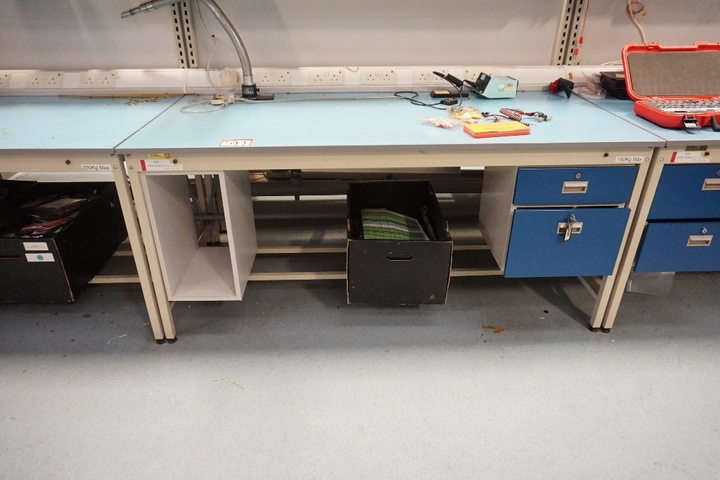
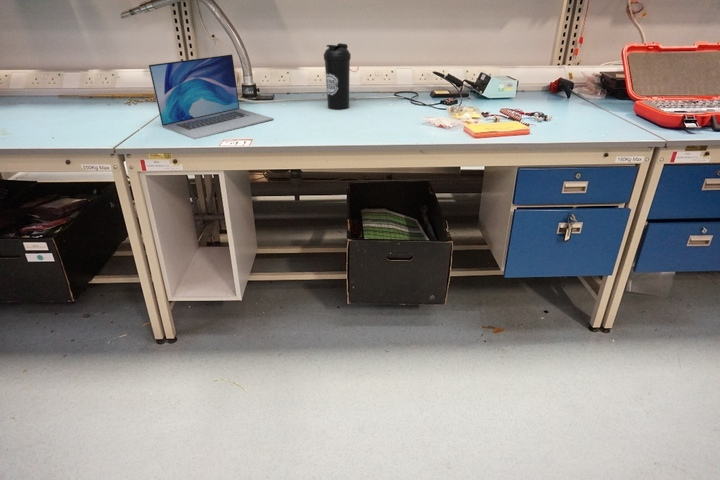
+ water bottle (337, 76)
+ laptop (214, 93)
